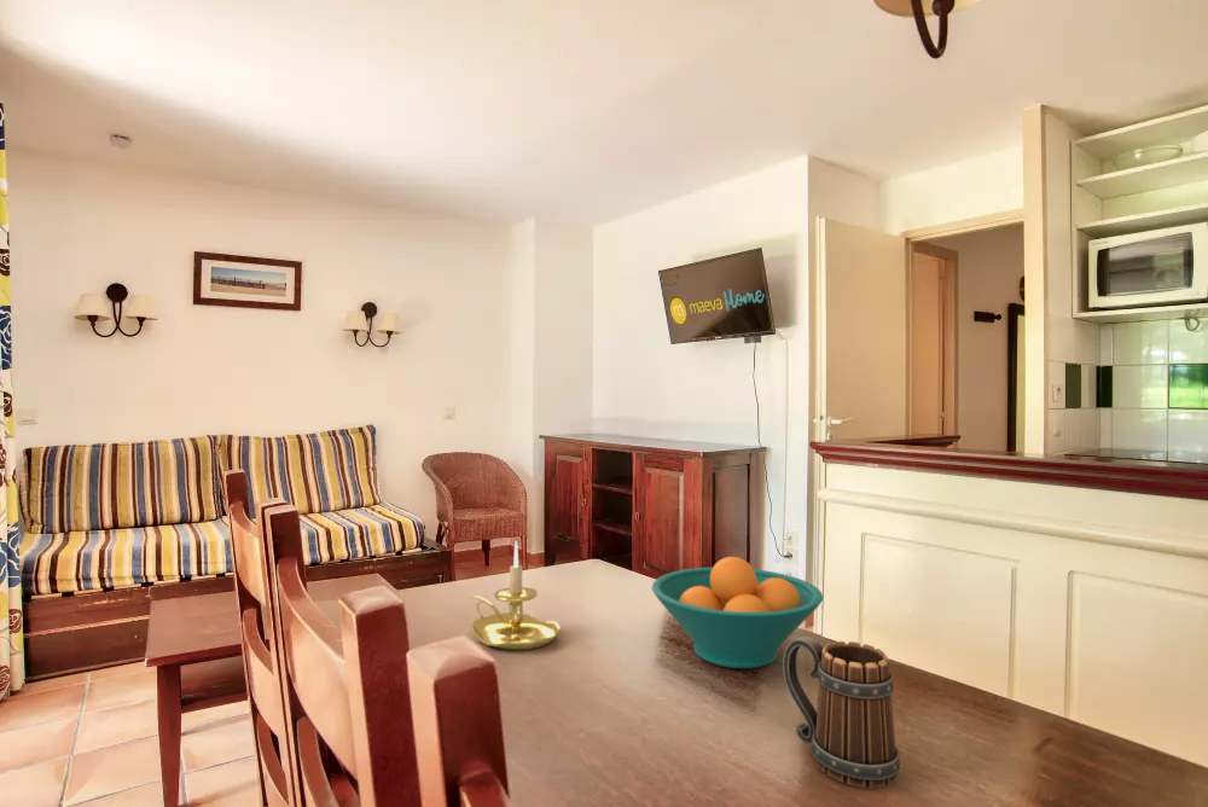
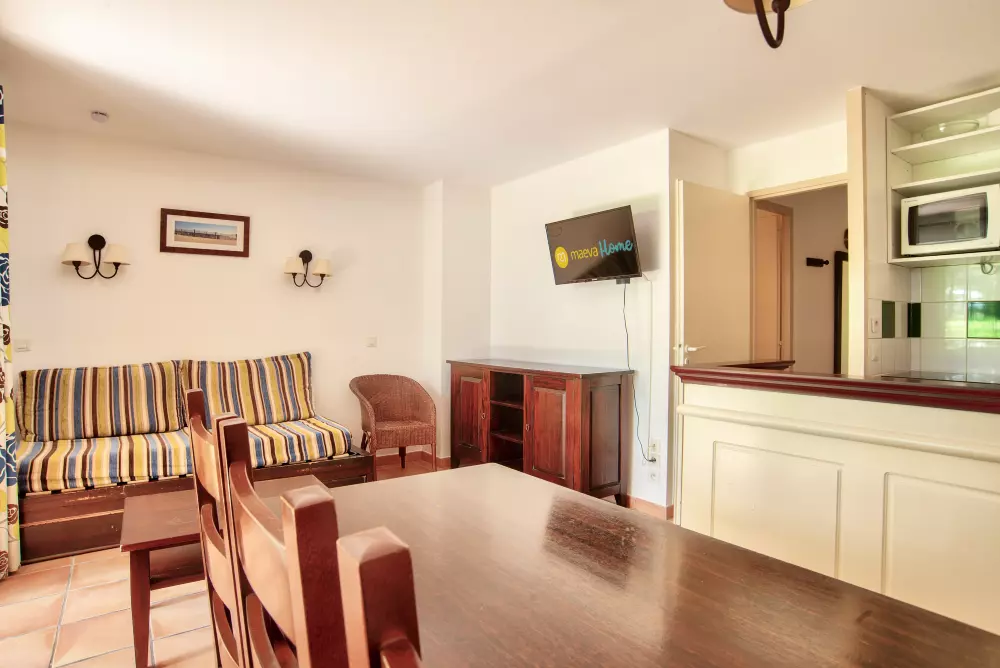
- candle holder (510, 587)
- fruit bowl (734, 605)
- mug (837, 702)
